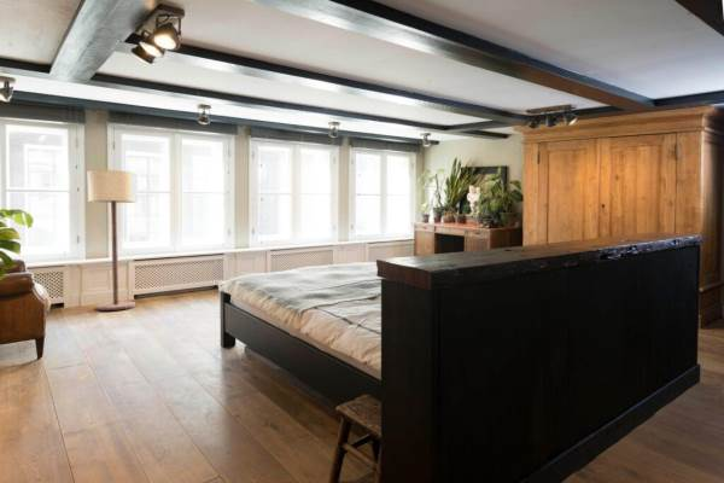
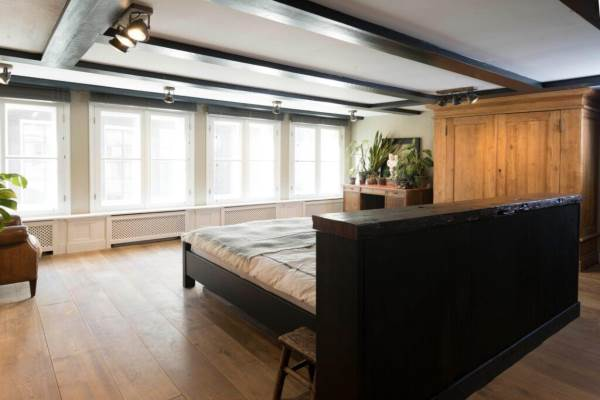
- floor lamp (115, 239)
